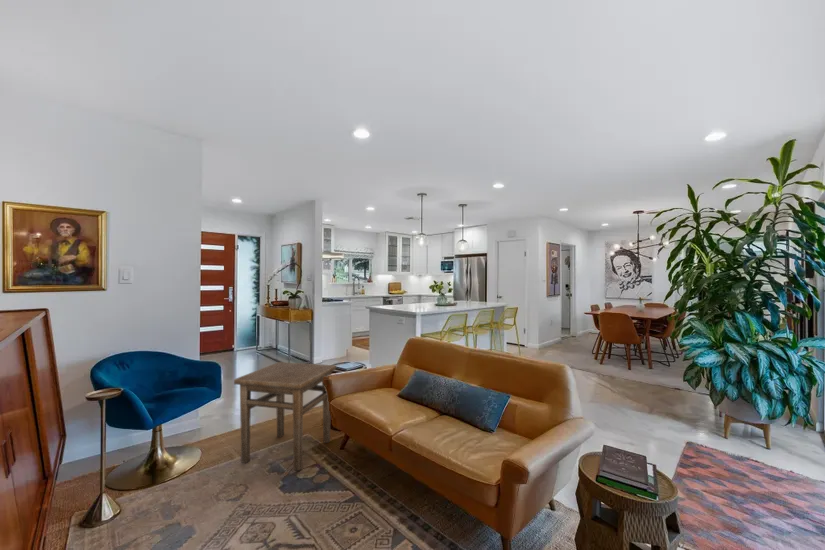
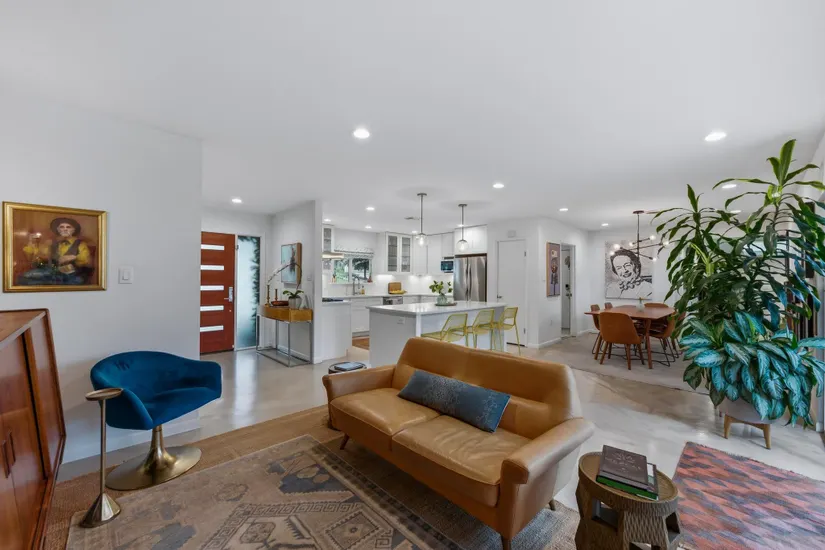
- side table (288, 409)
